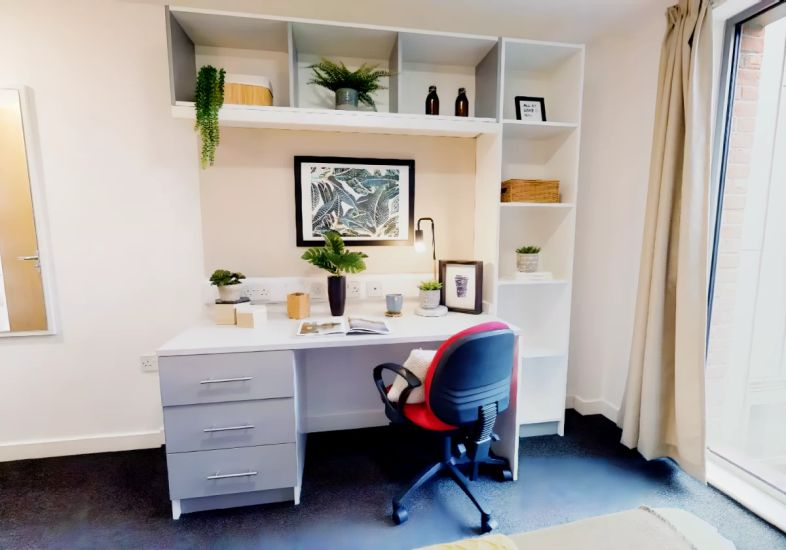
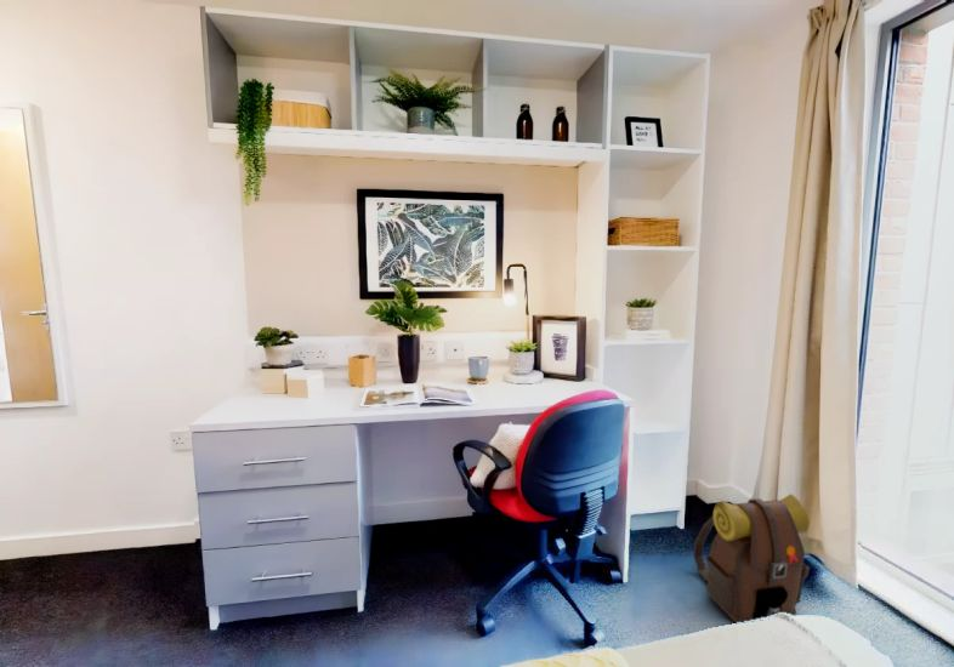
+ backpack (744, 543)
